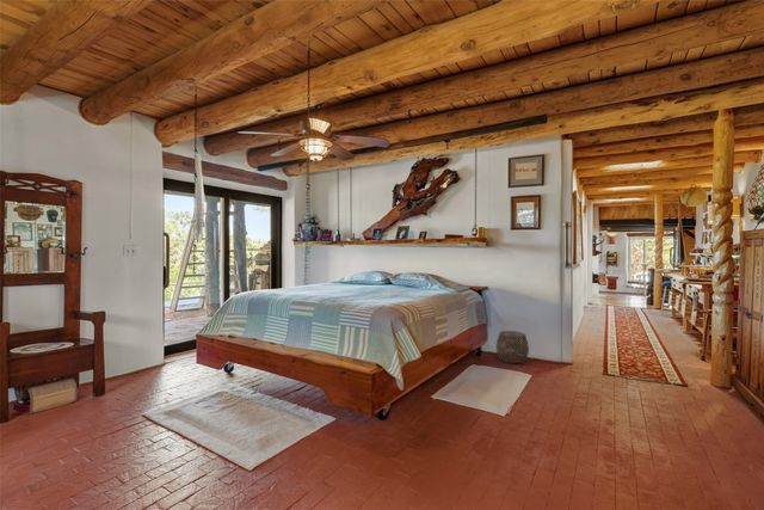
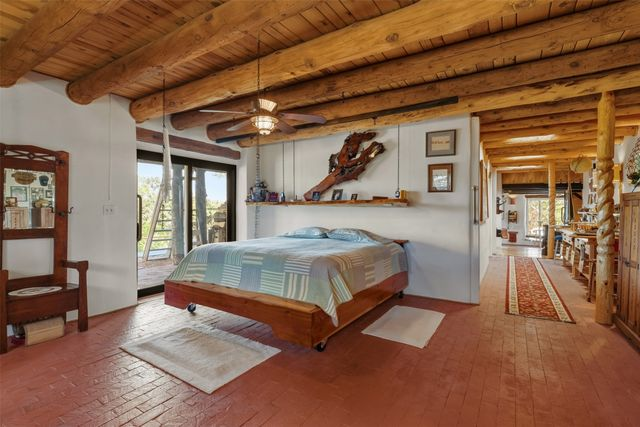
- woven basket (512, 346)
